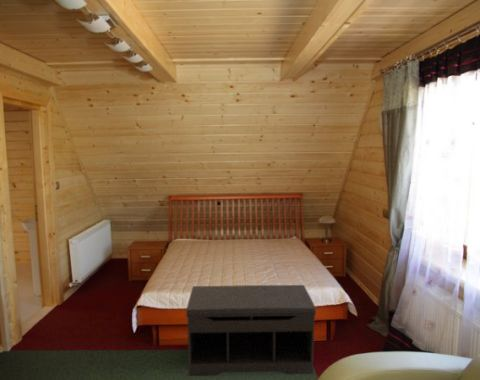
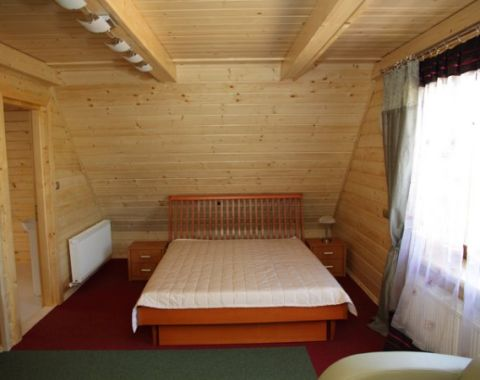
- bench (249, 327)
